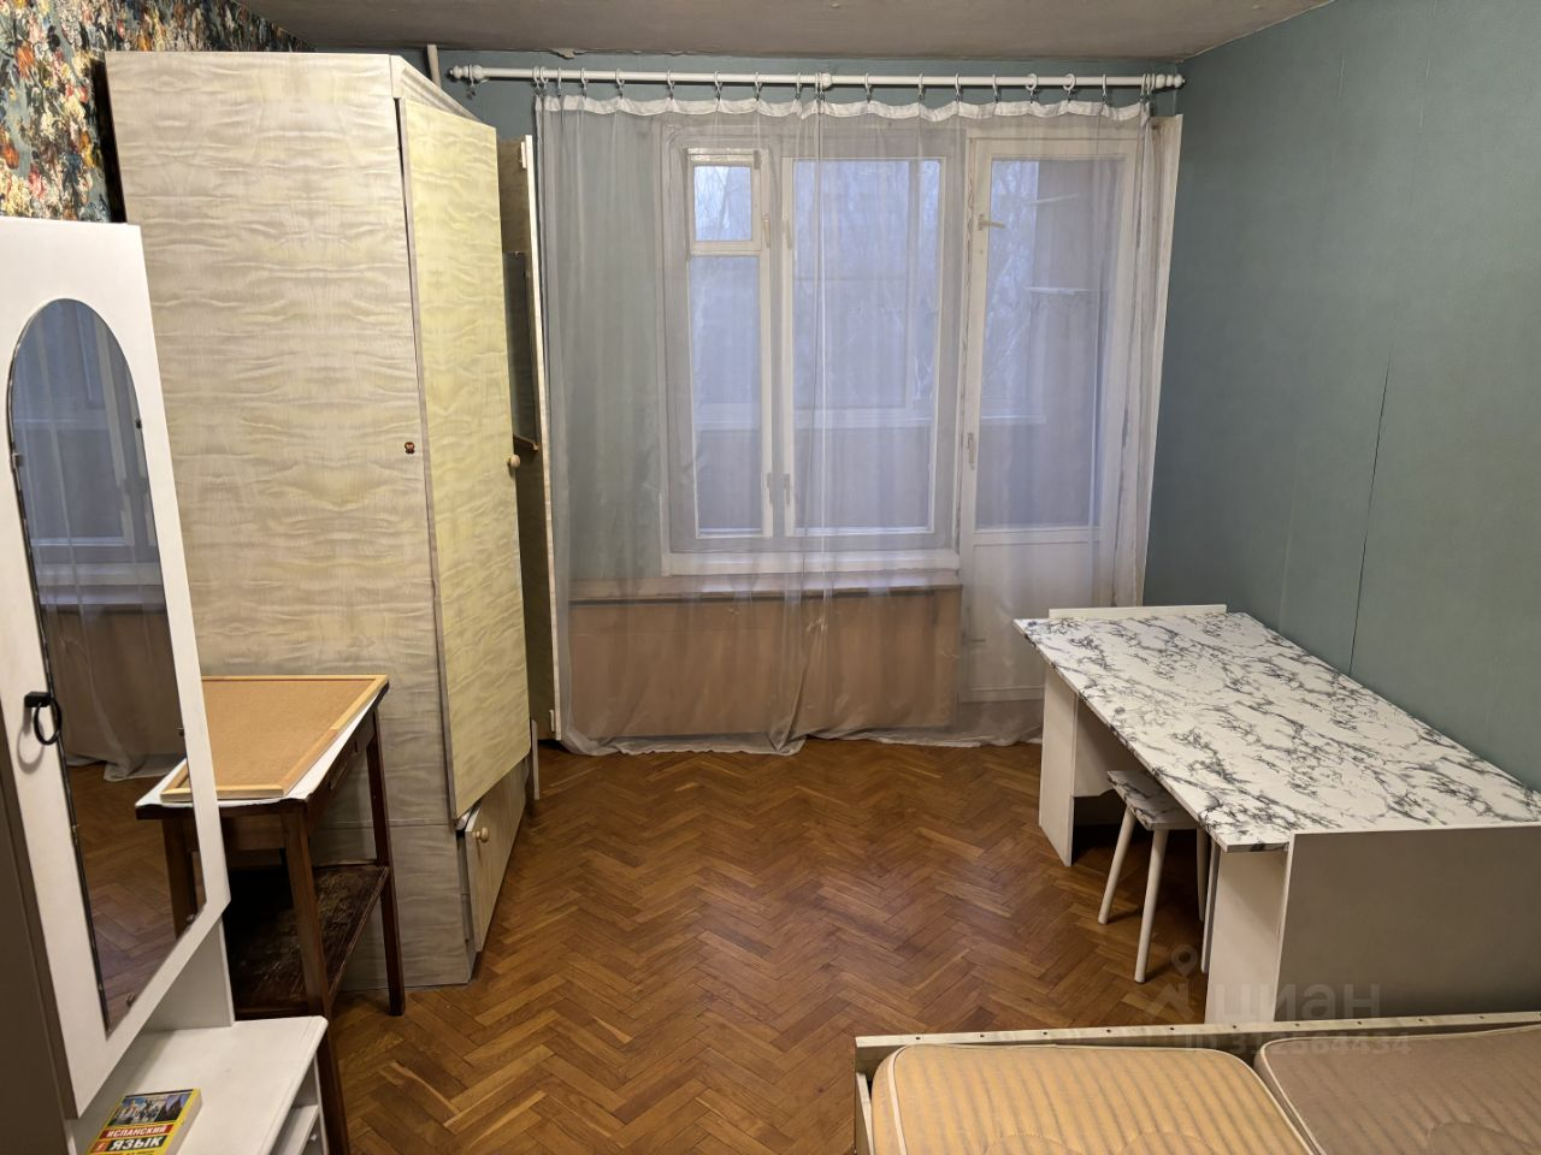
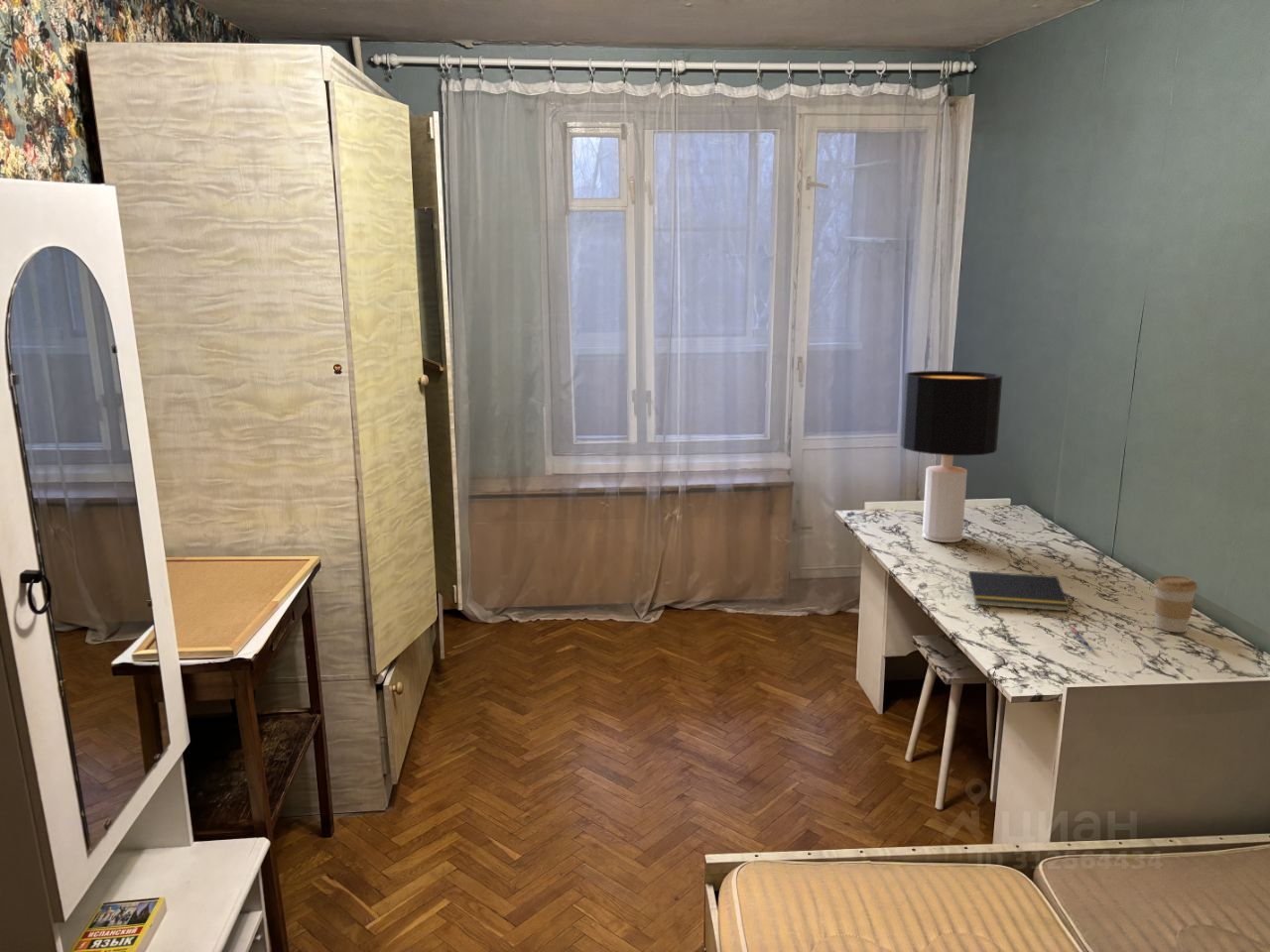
+ notepad (1017, 590)
+ pen (1081, 639)
+ desk lamp (947, 457)
+ coffee cup (1173, 602)
